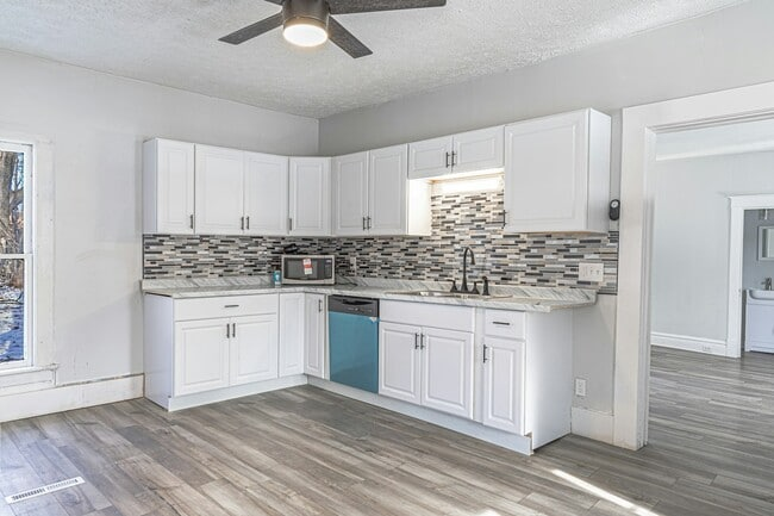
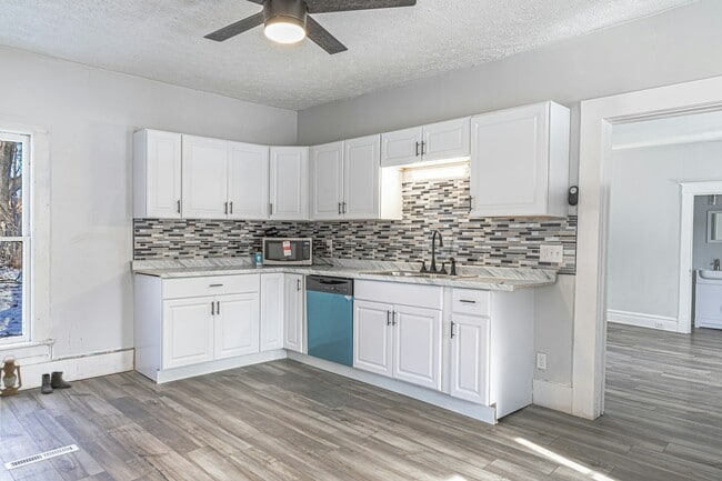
+ boots (52, 381)
+ lantern (9, 374)
